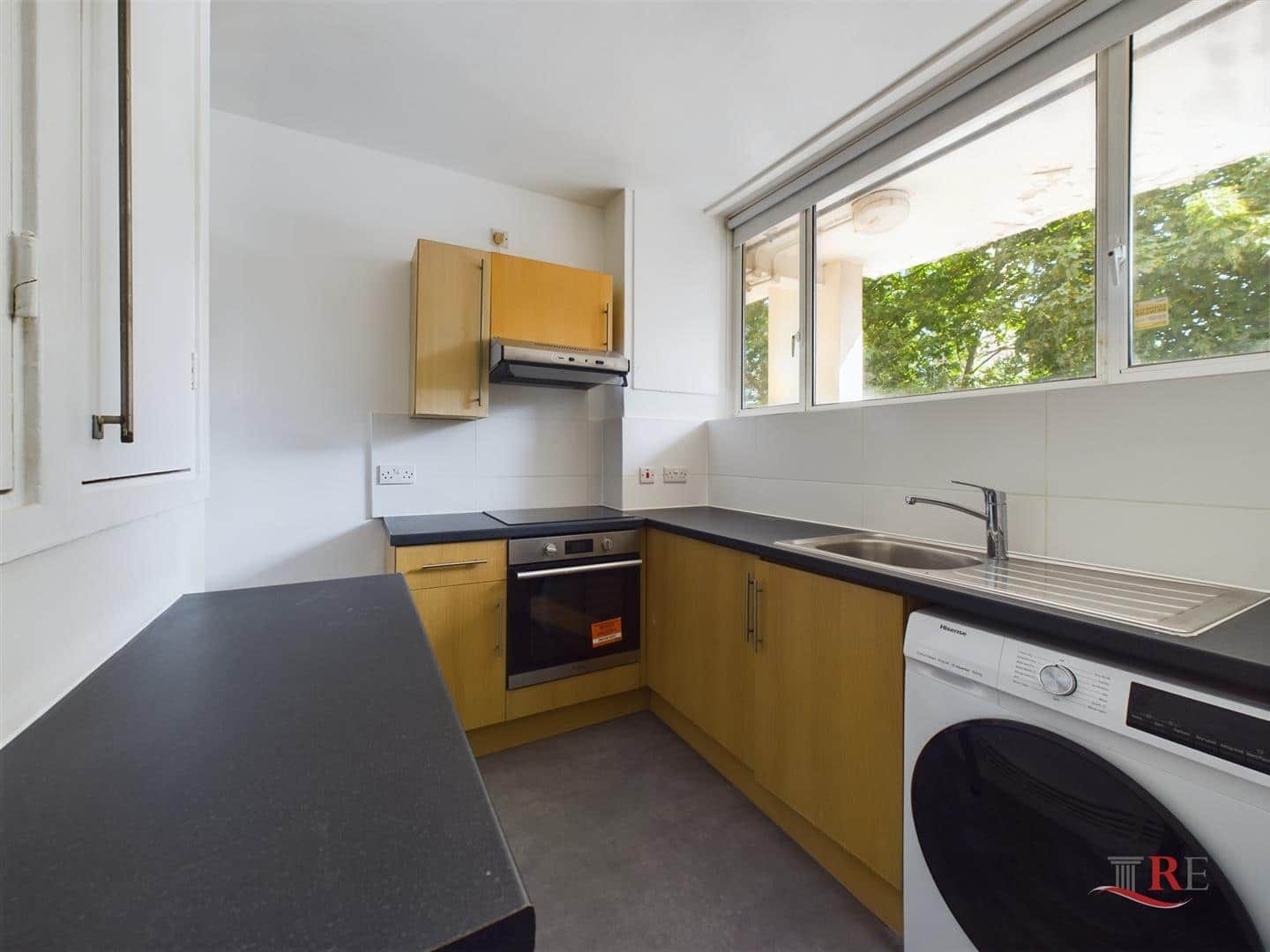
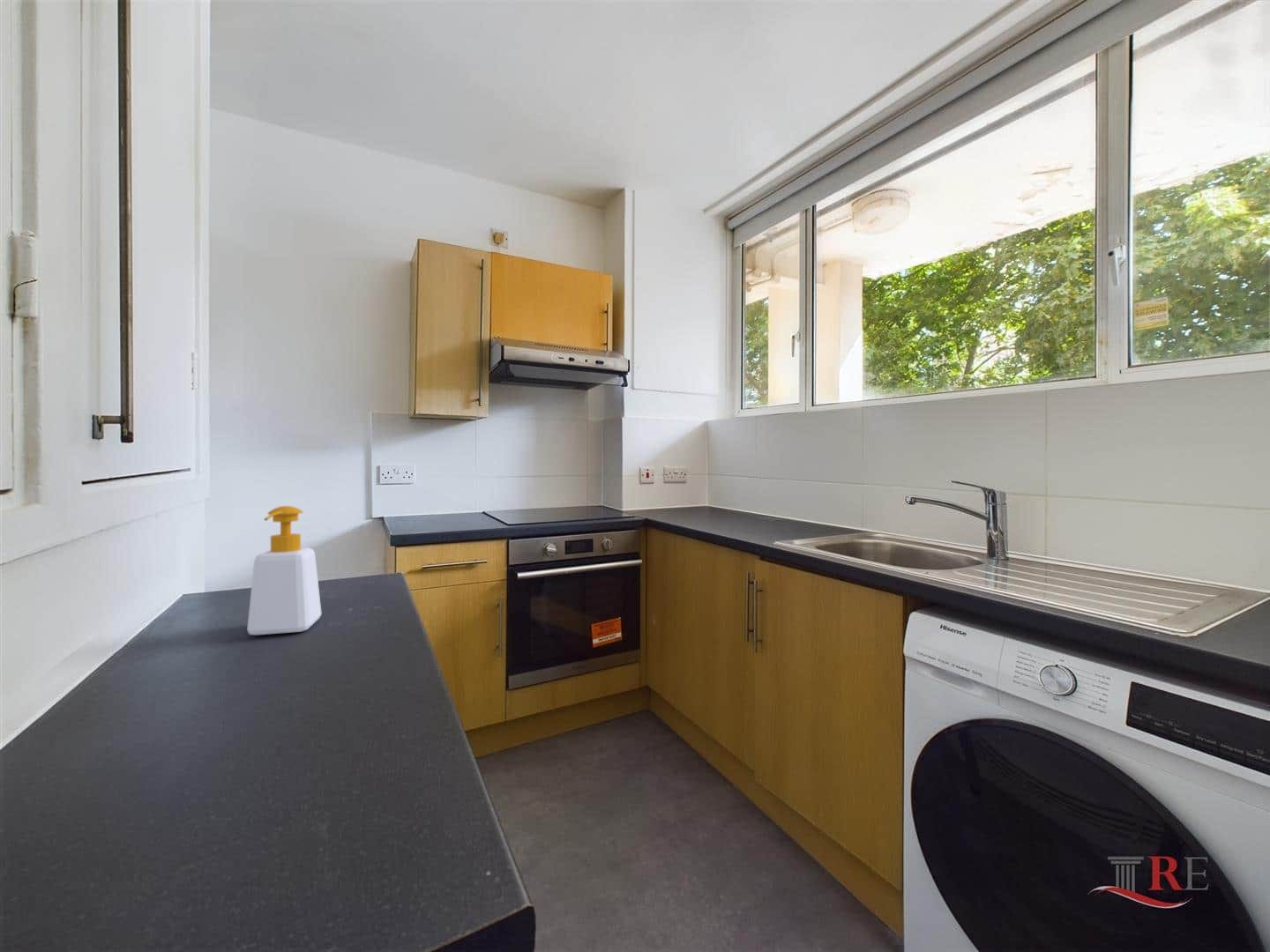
+ soap bottle (281, 569)
